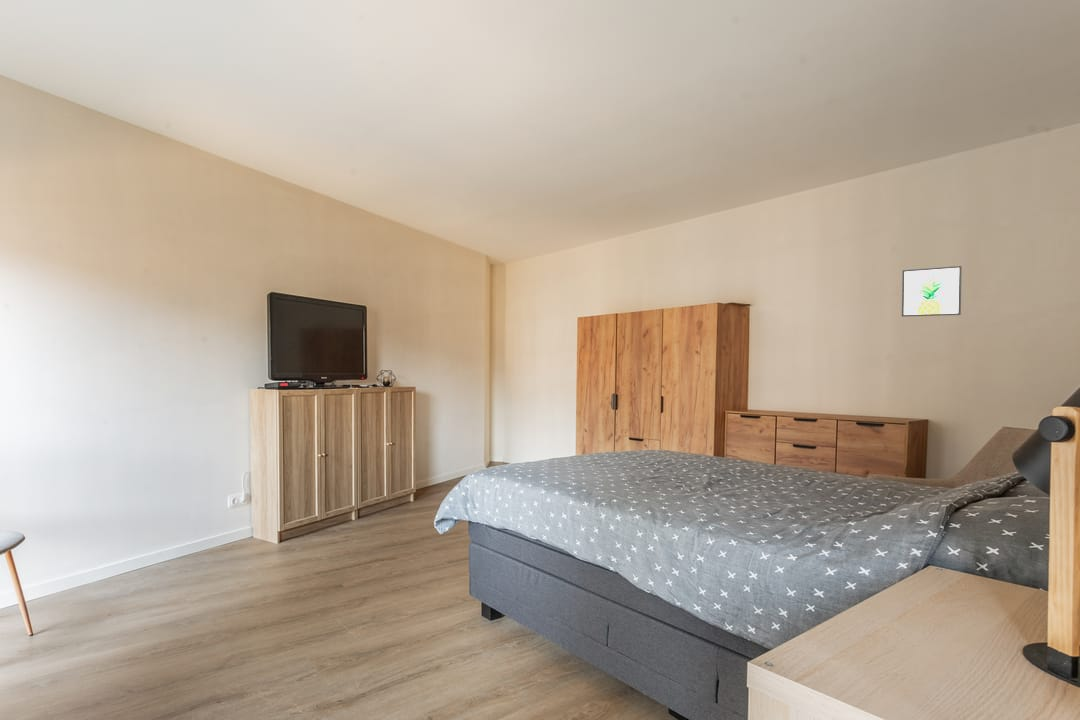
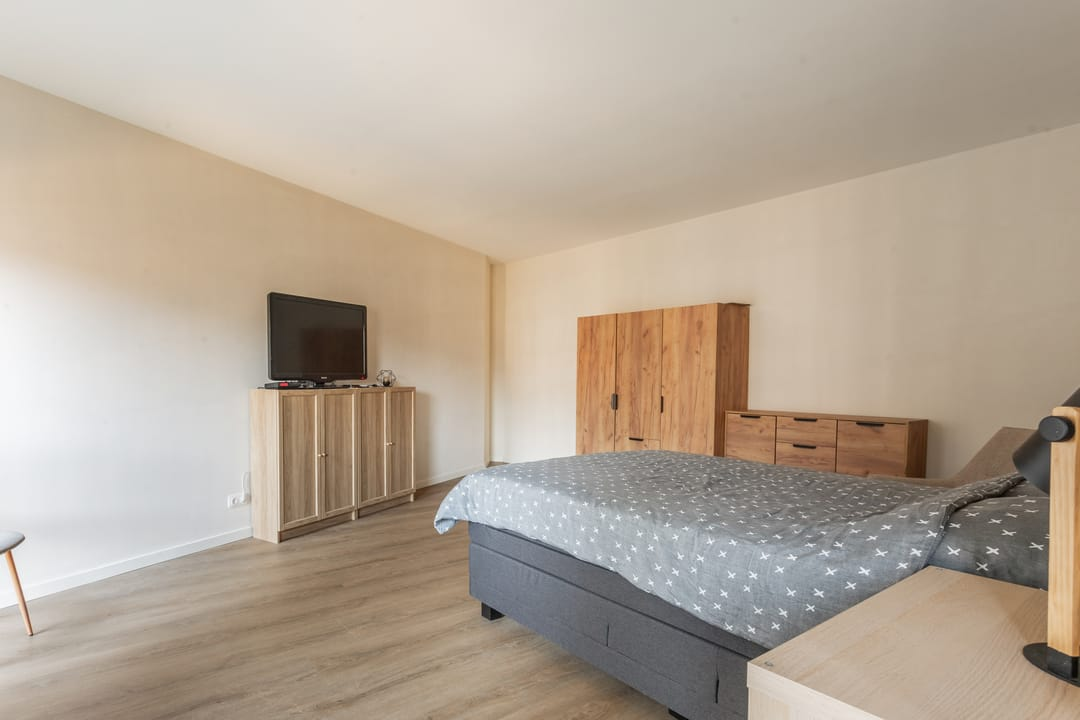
- wall art (930, 292)
